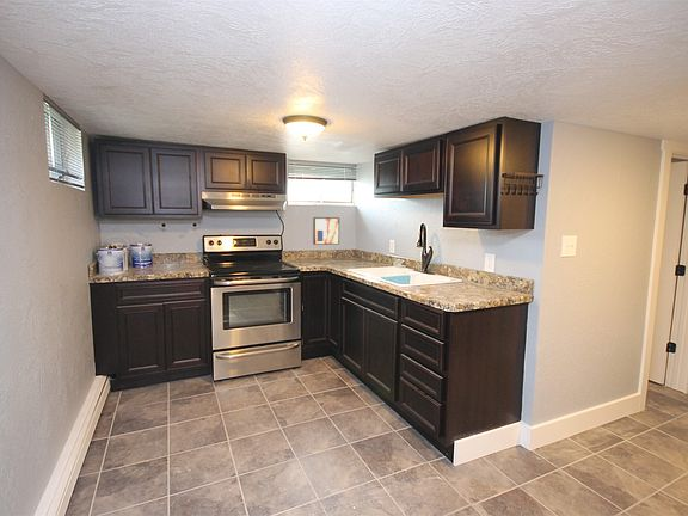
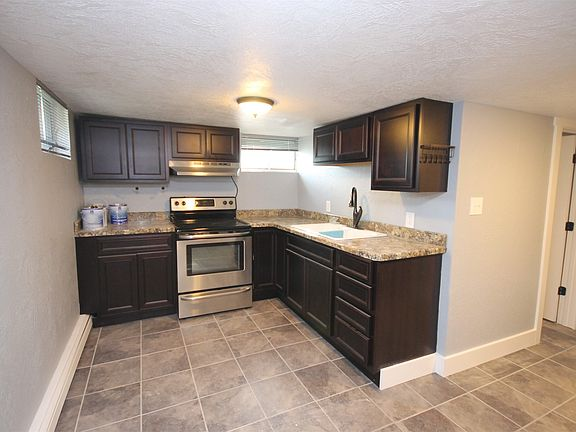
- wall art (326, 231)
